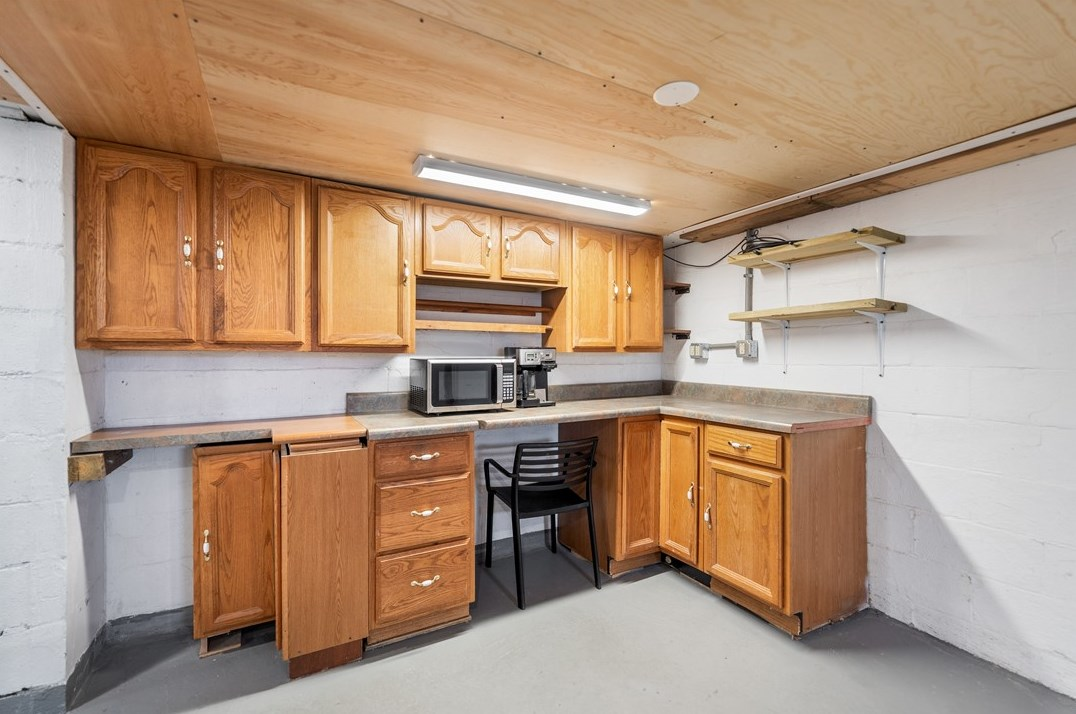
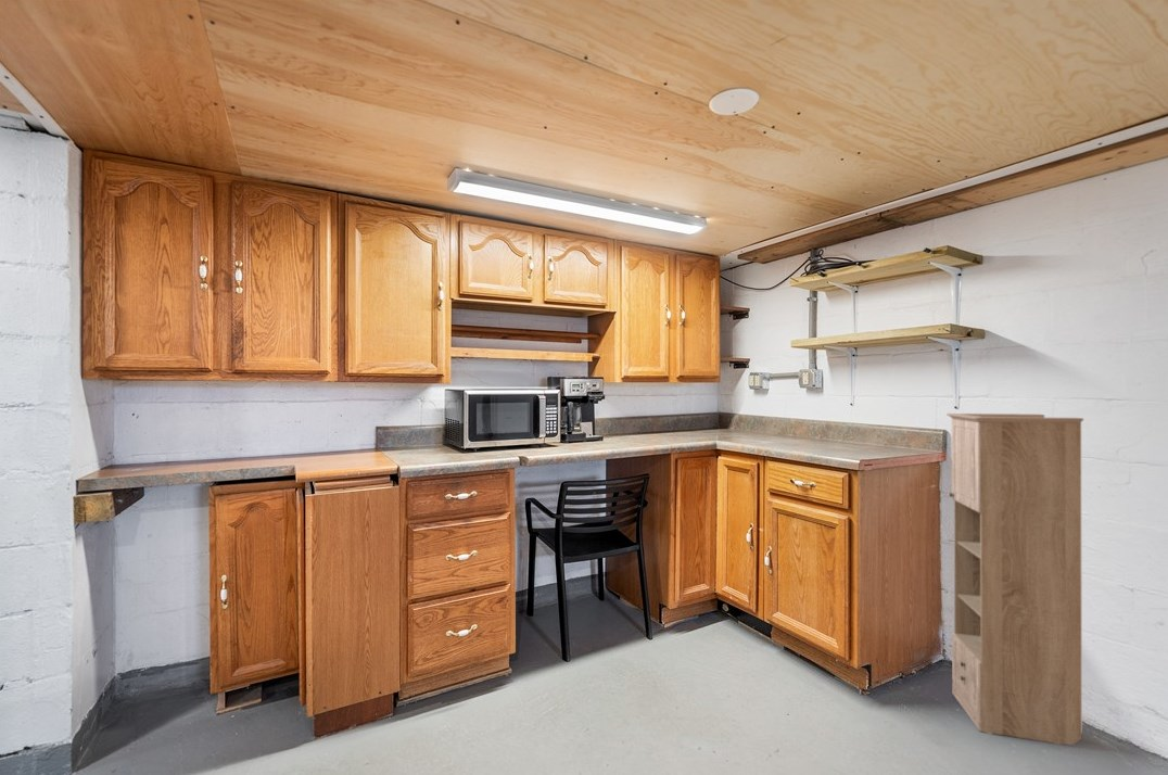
+ storage cabinet (1010, 567)
